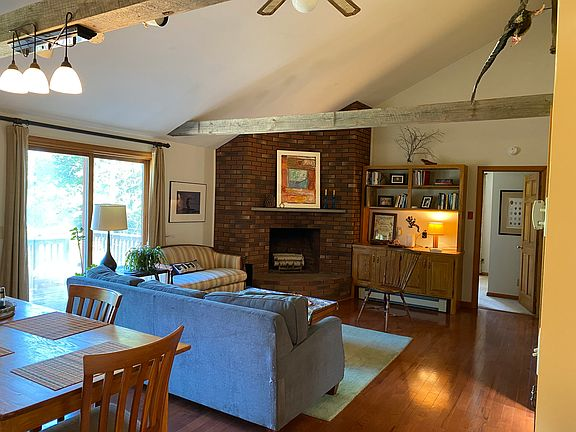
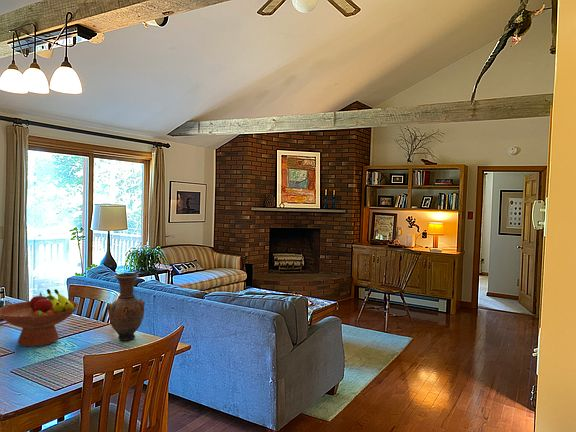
+ fruit bowl (39, 317)
+ vase (126, 306)
